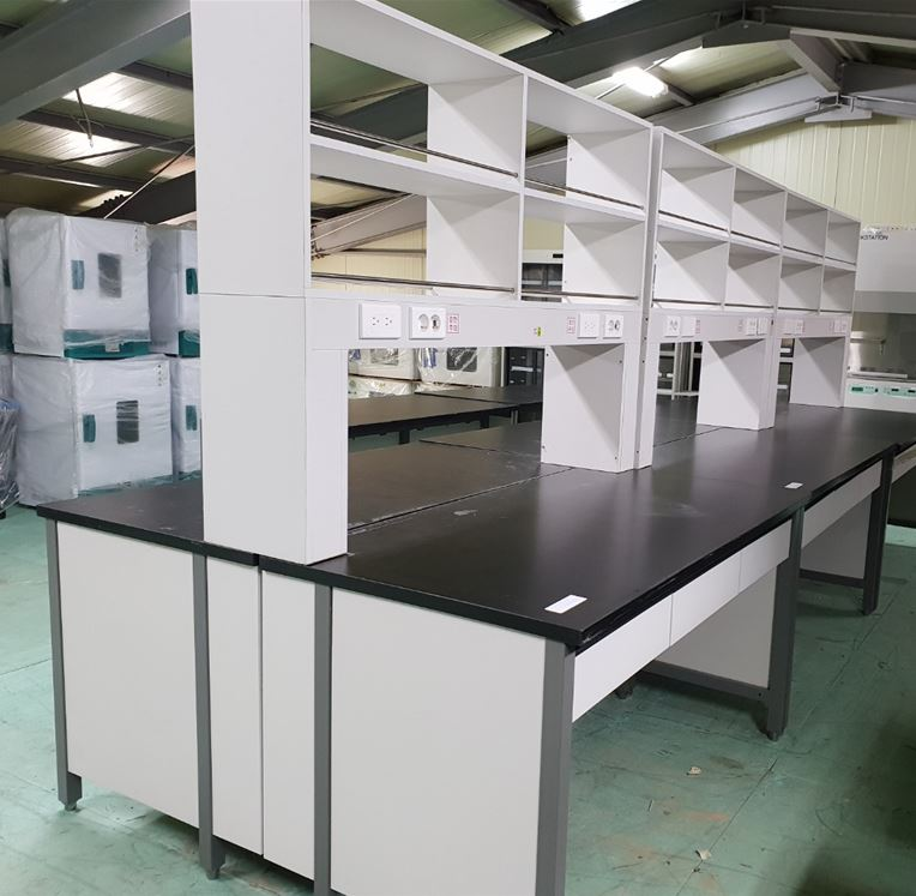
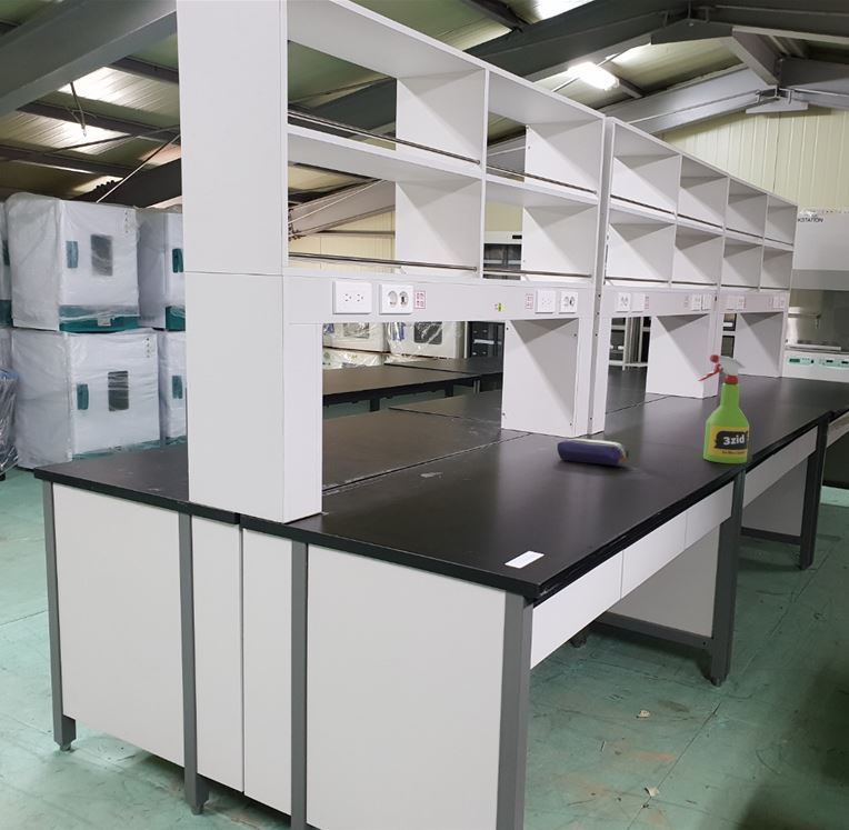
+ pencil case (592, 451)
+ spray bottle (722, 407)
